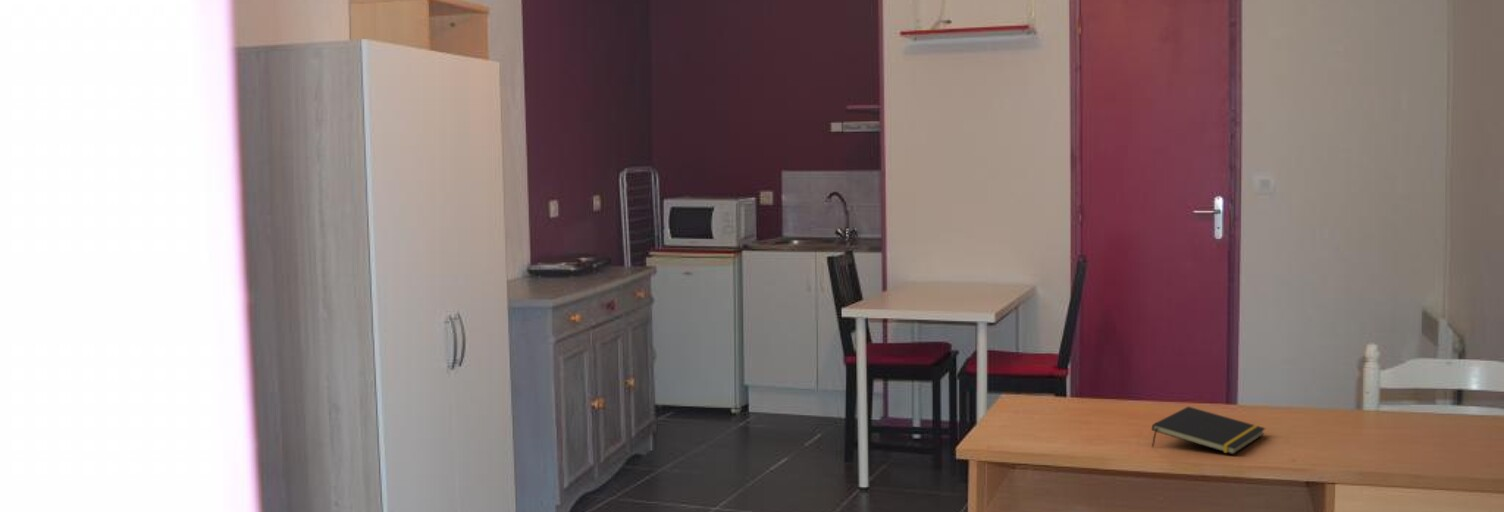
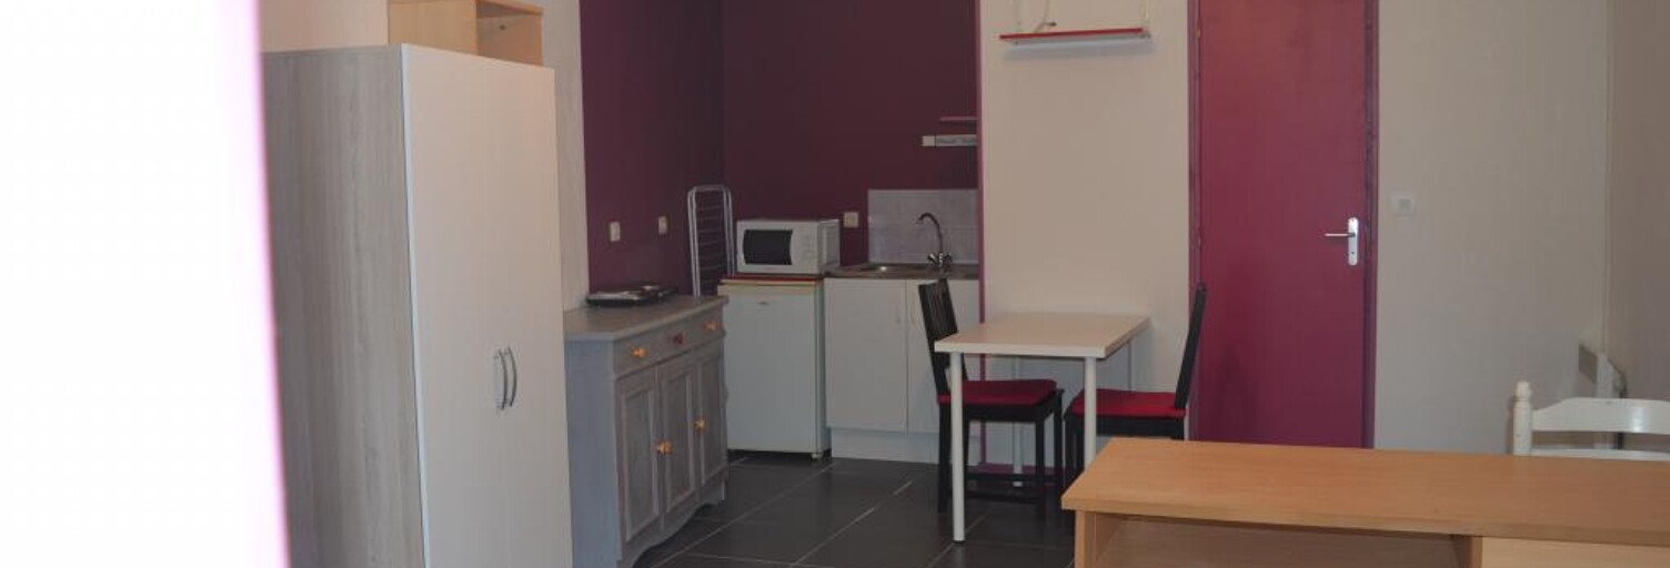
- notepad (1209, 429)
